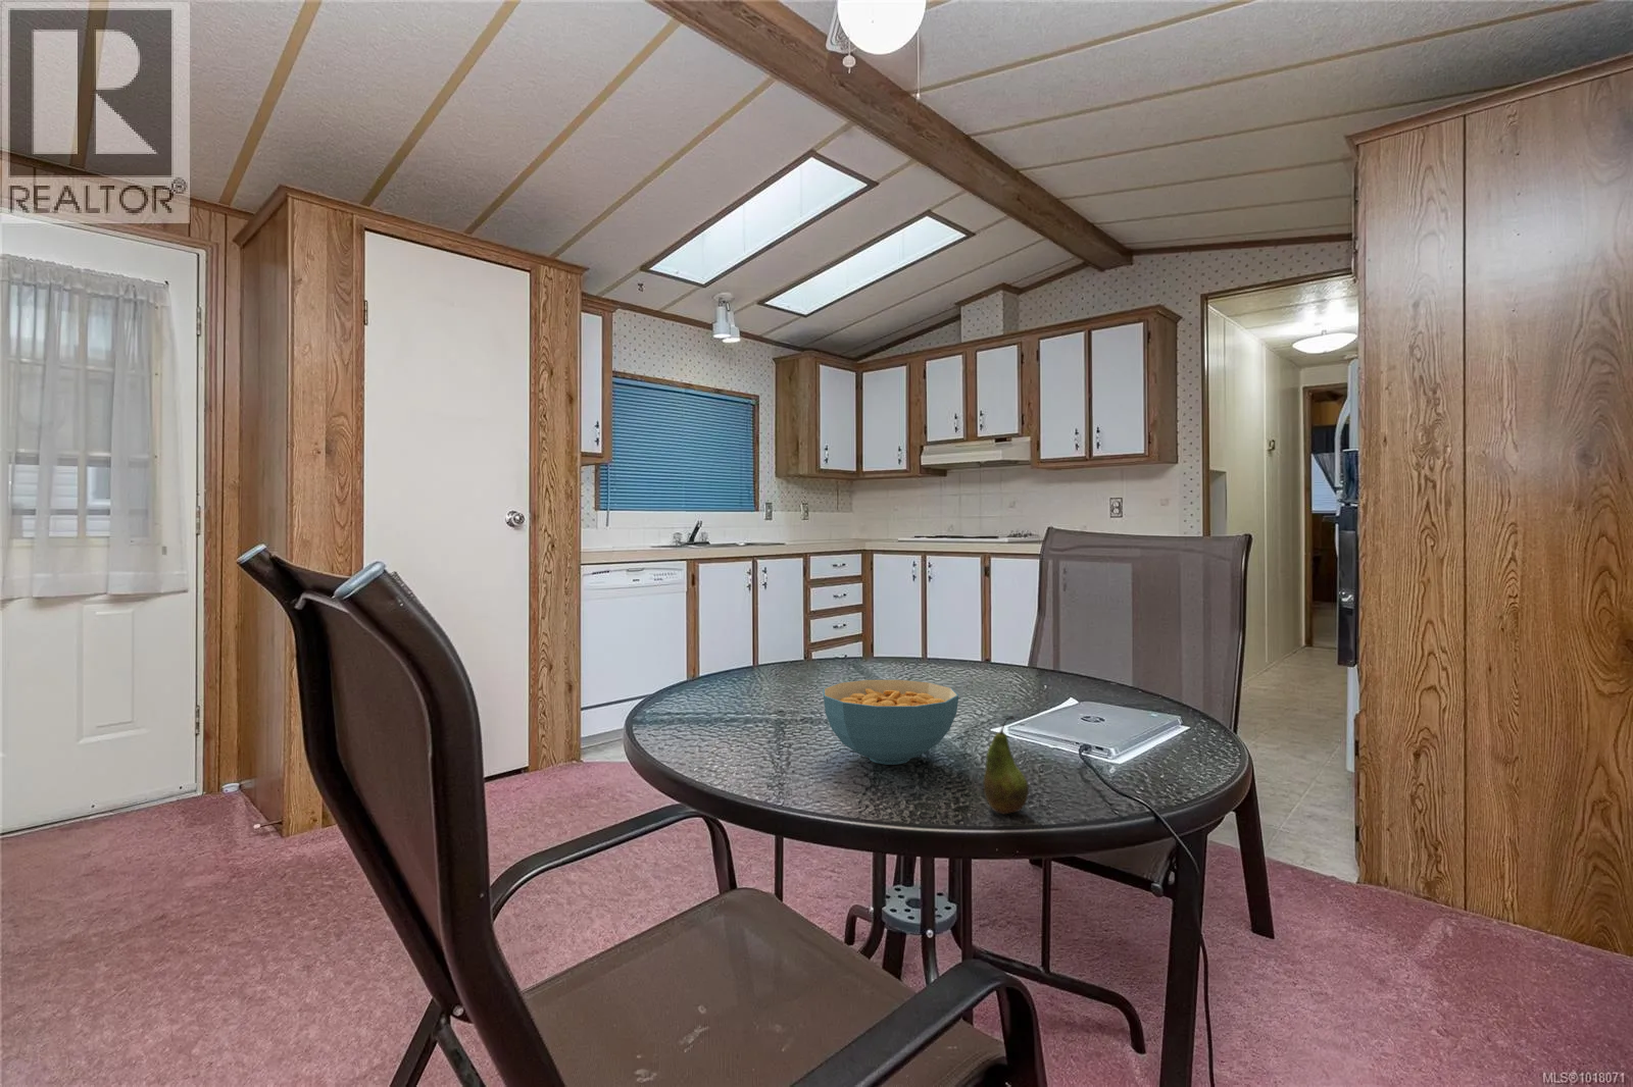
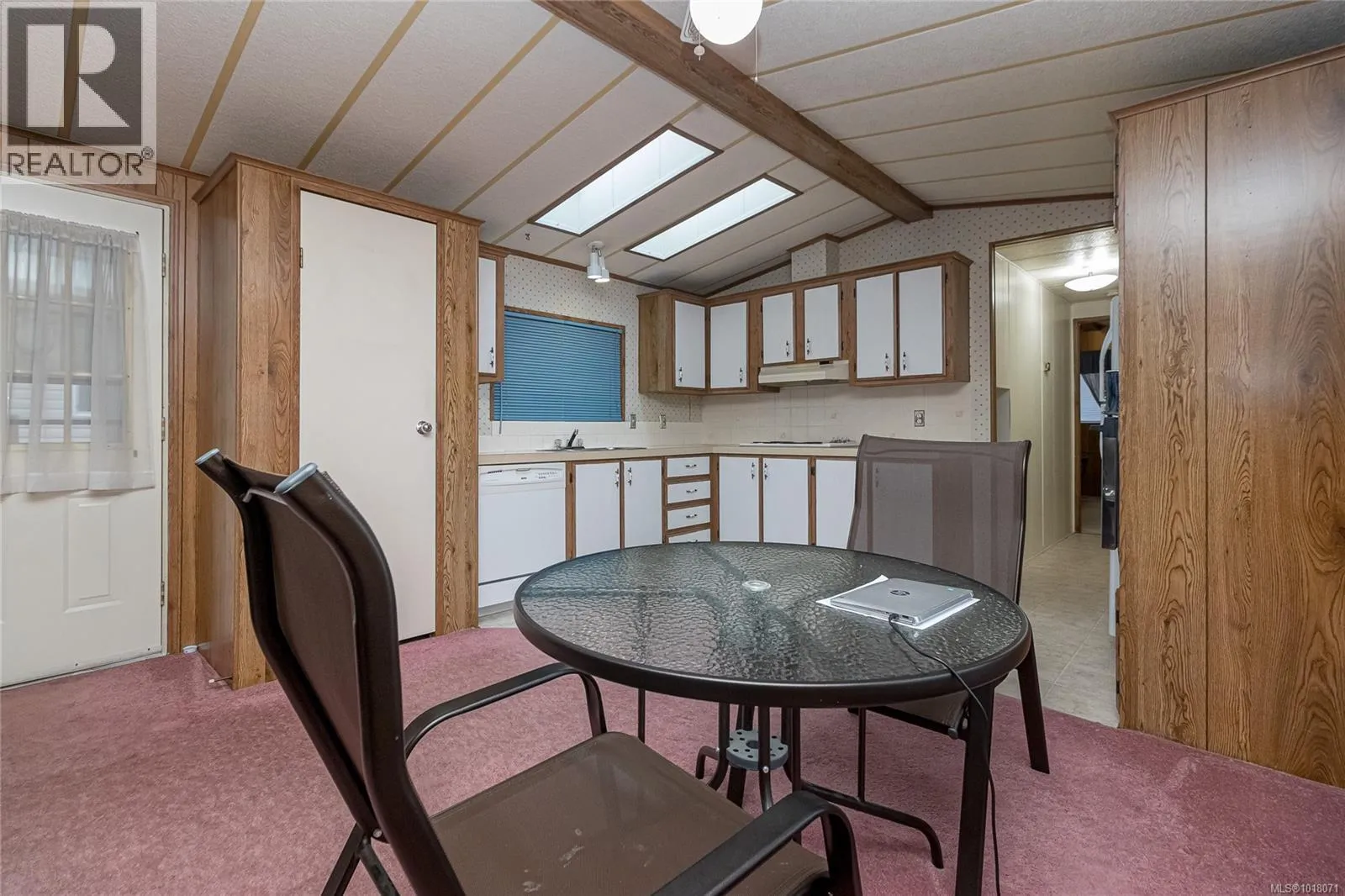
- cereal bowl (889, 725)
- fruit (1005, 759)
